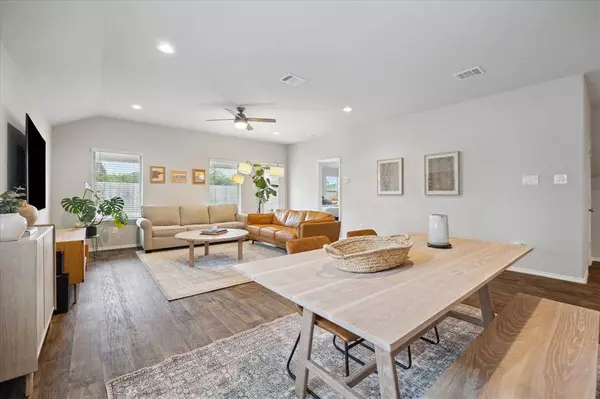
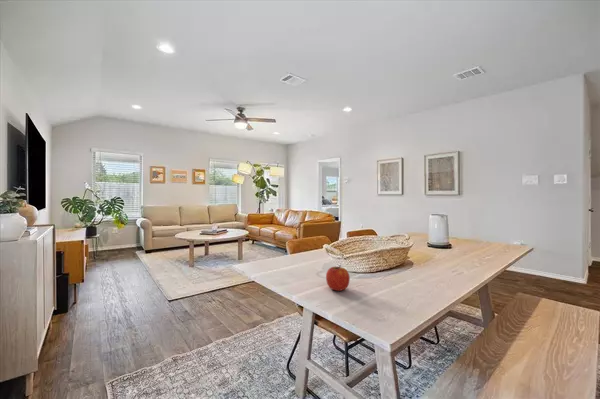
+ apple (337, 276)
